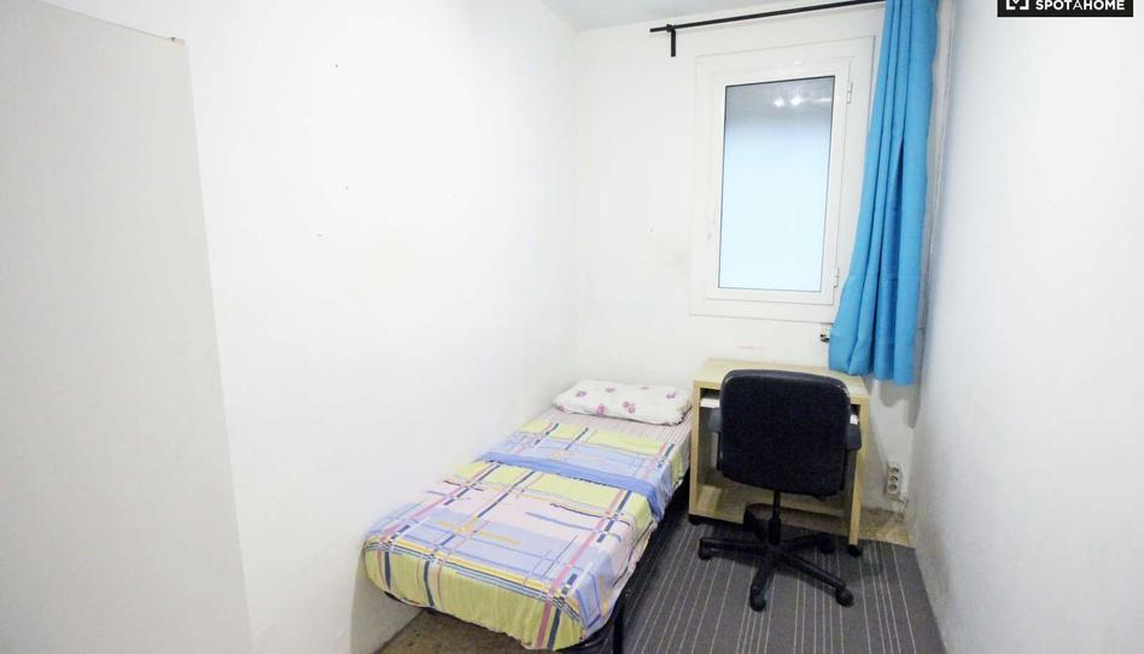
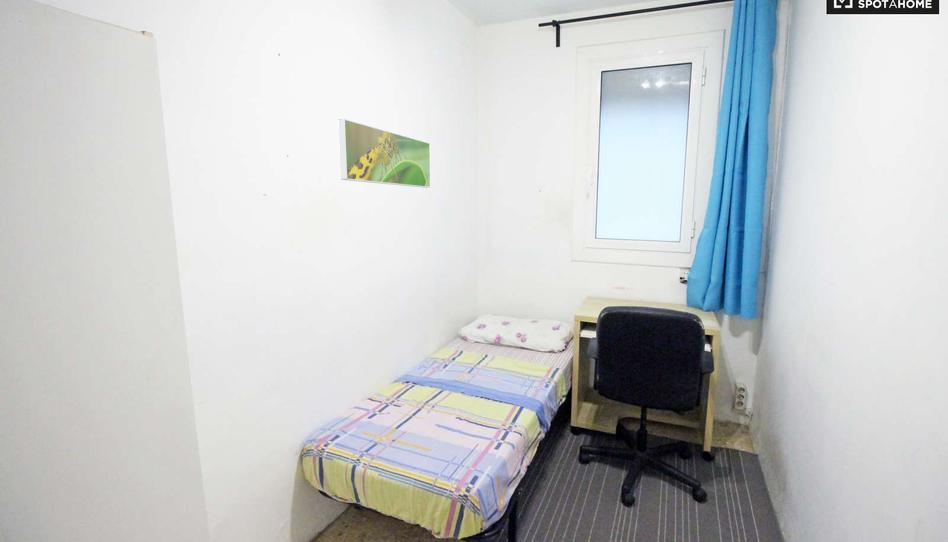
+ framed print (391, 158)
